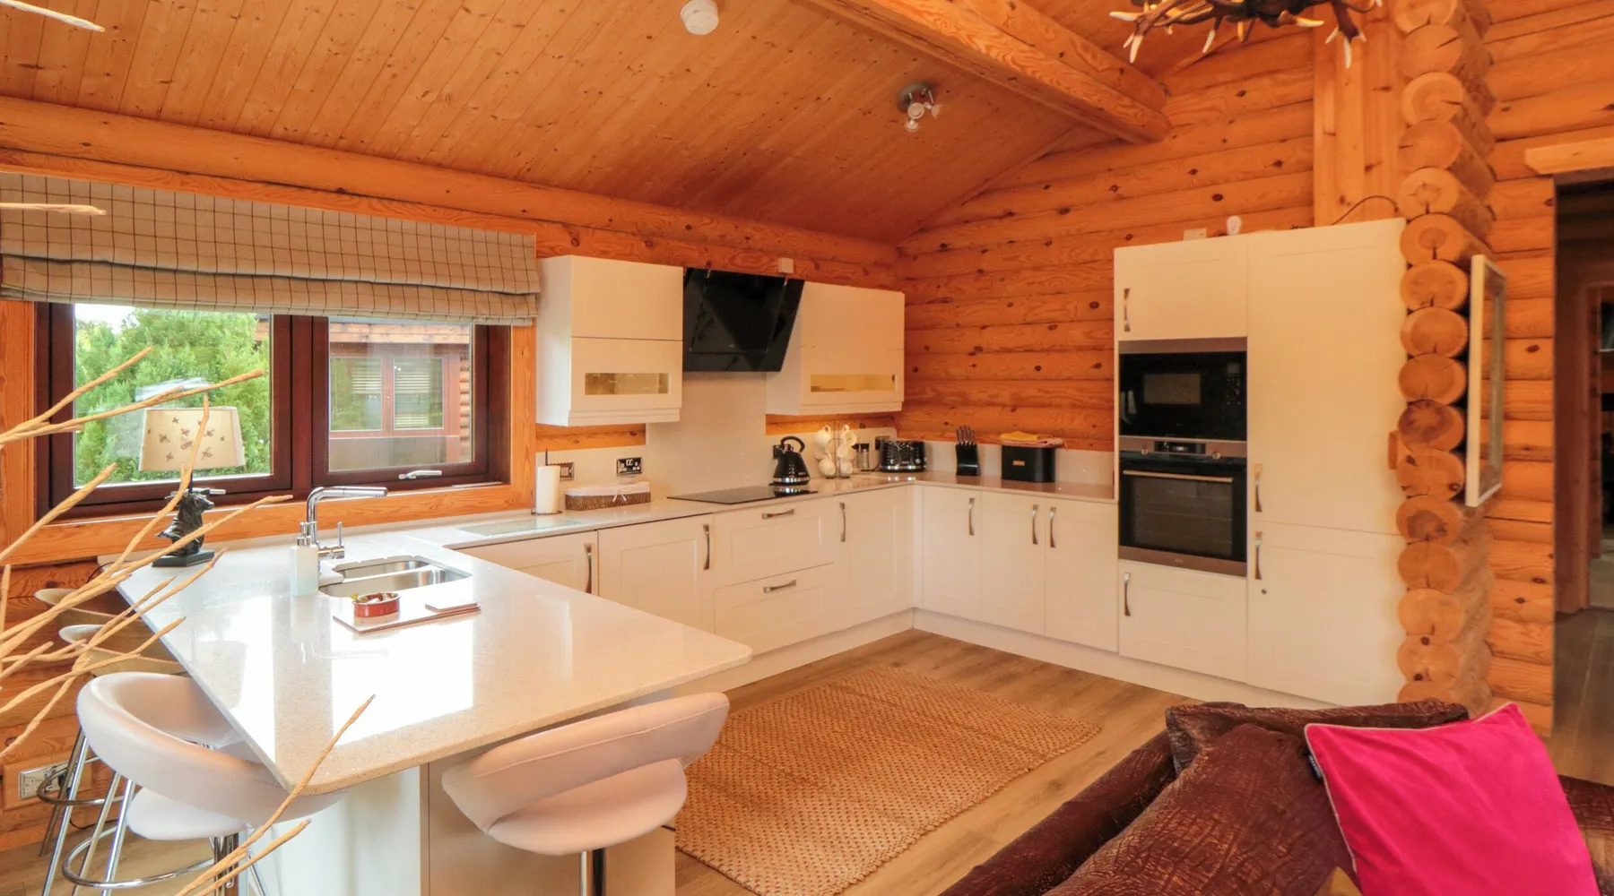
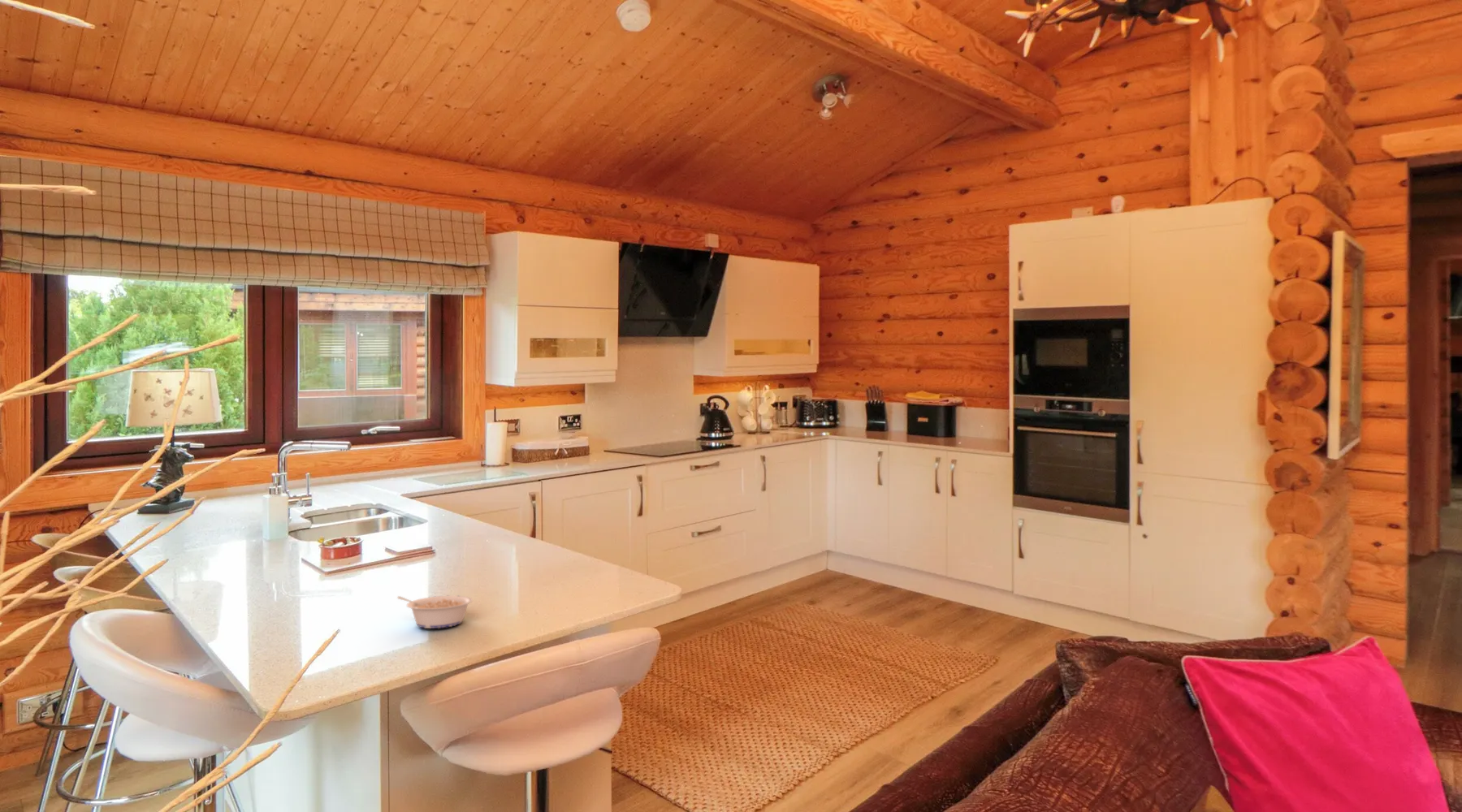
+ legume (437, 611)
